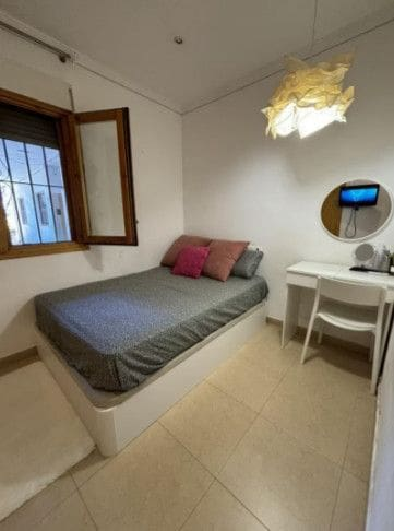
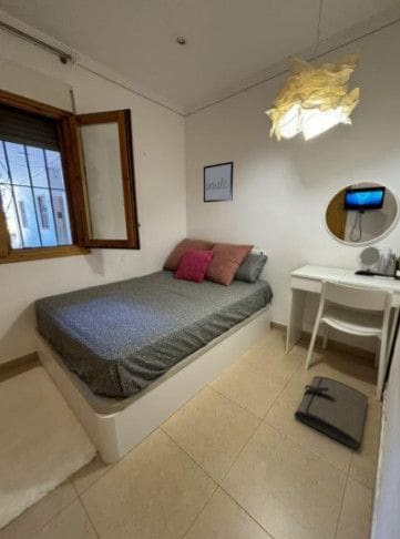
+ wall art (217, 183)
+ tool roll (332, 400)
